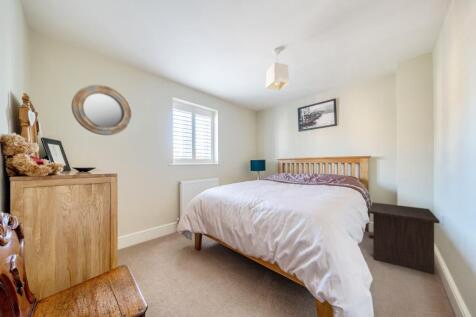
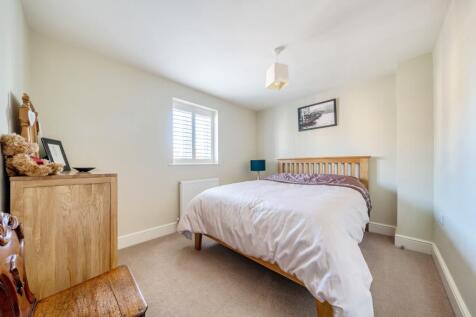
- nightstand (398, 233)
- home mirror (104, 110)
